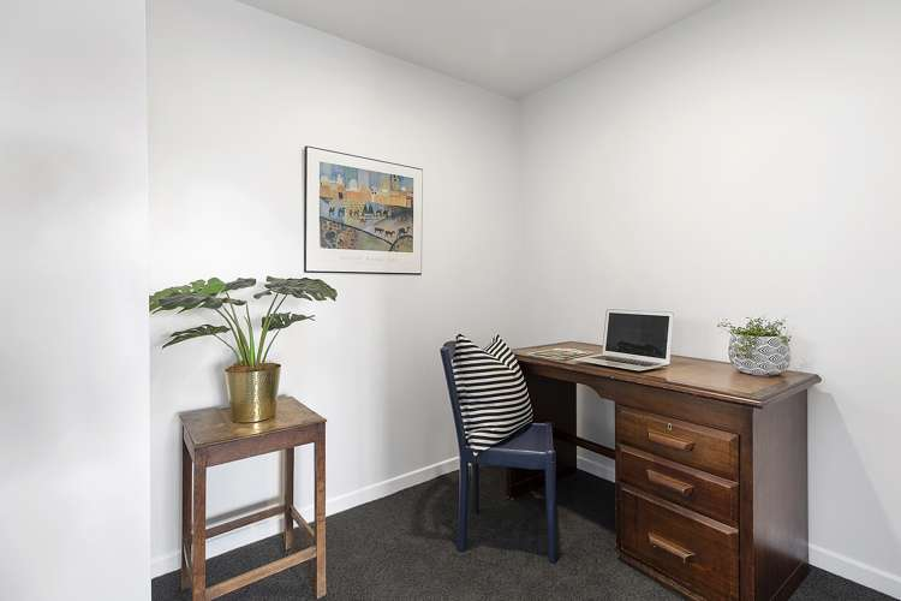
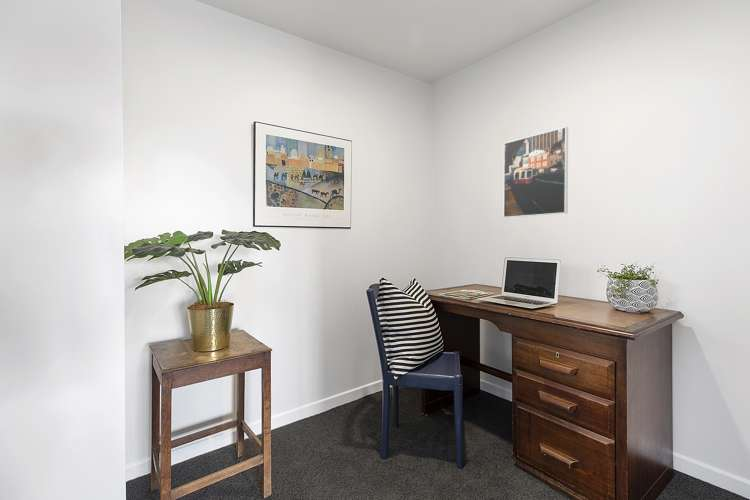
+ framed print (533, 175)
